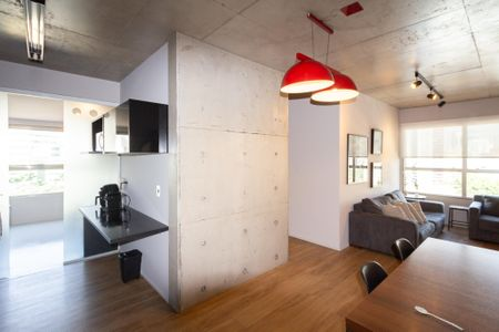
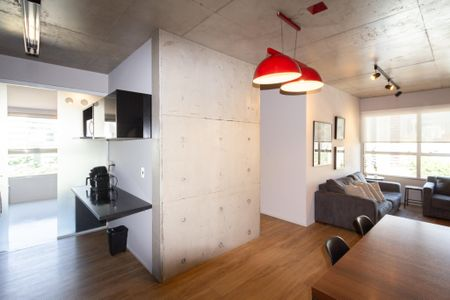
- stirrer (437, 317)
